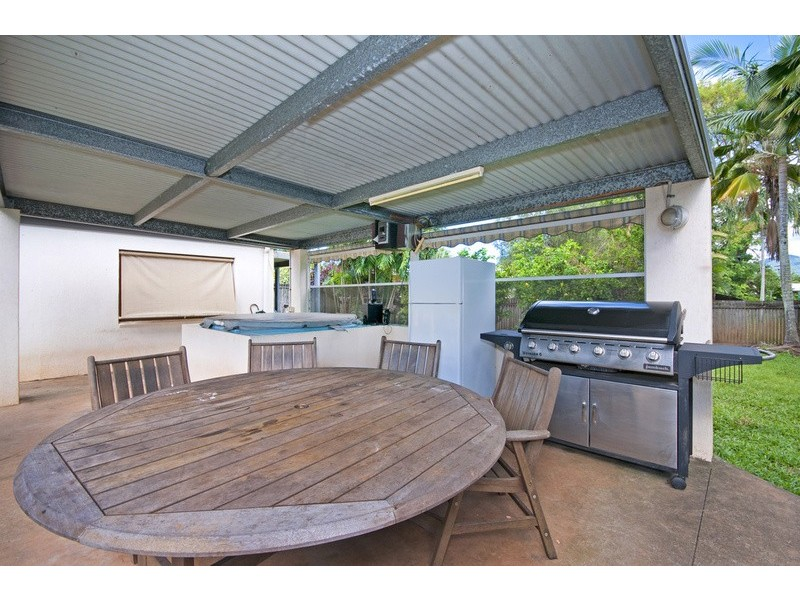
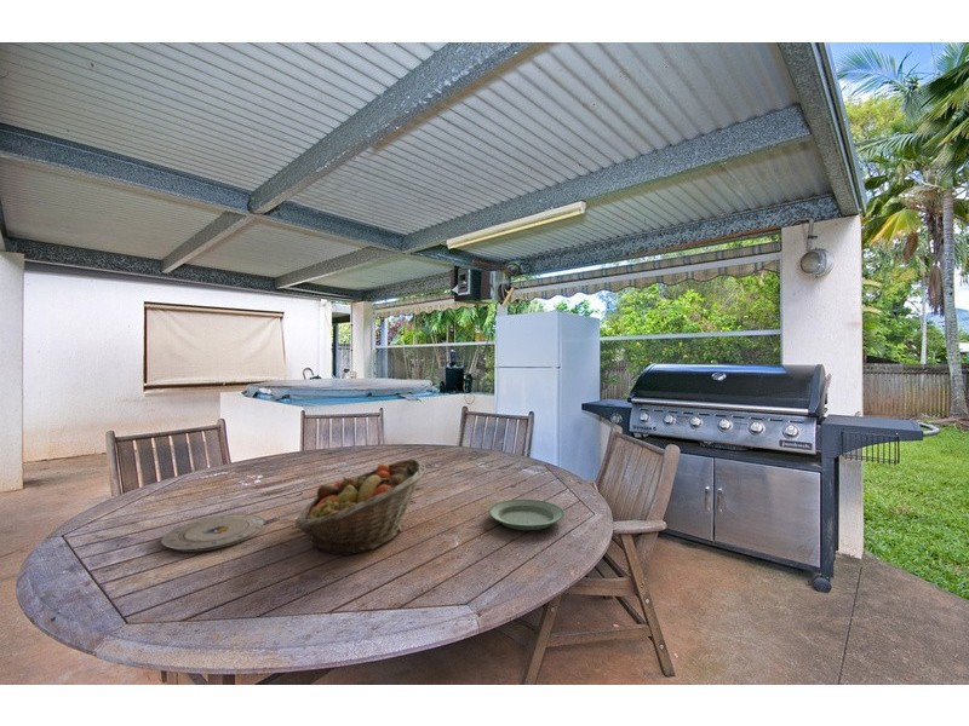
+ plate (526, 515)
+ plate (216, 531)
+ fruit basket (365, 500)
